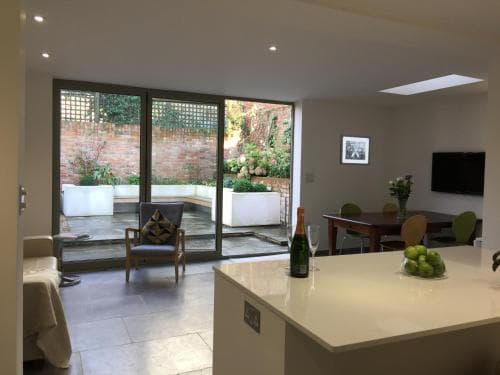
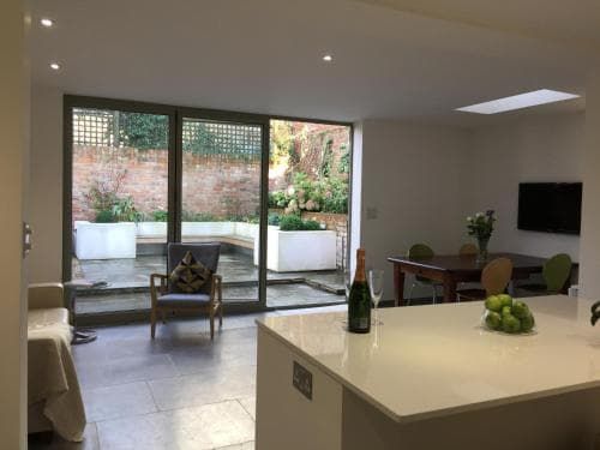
- wall art (355, 150)
